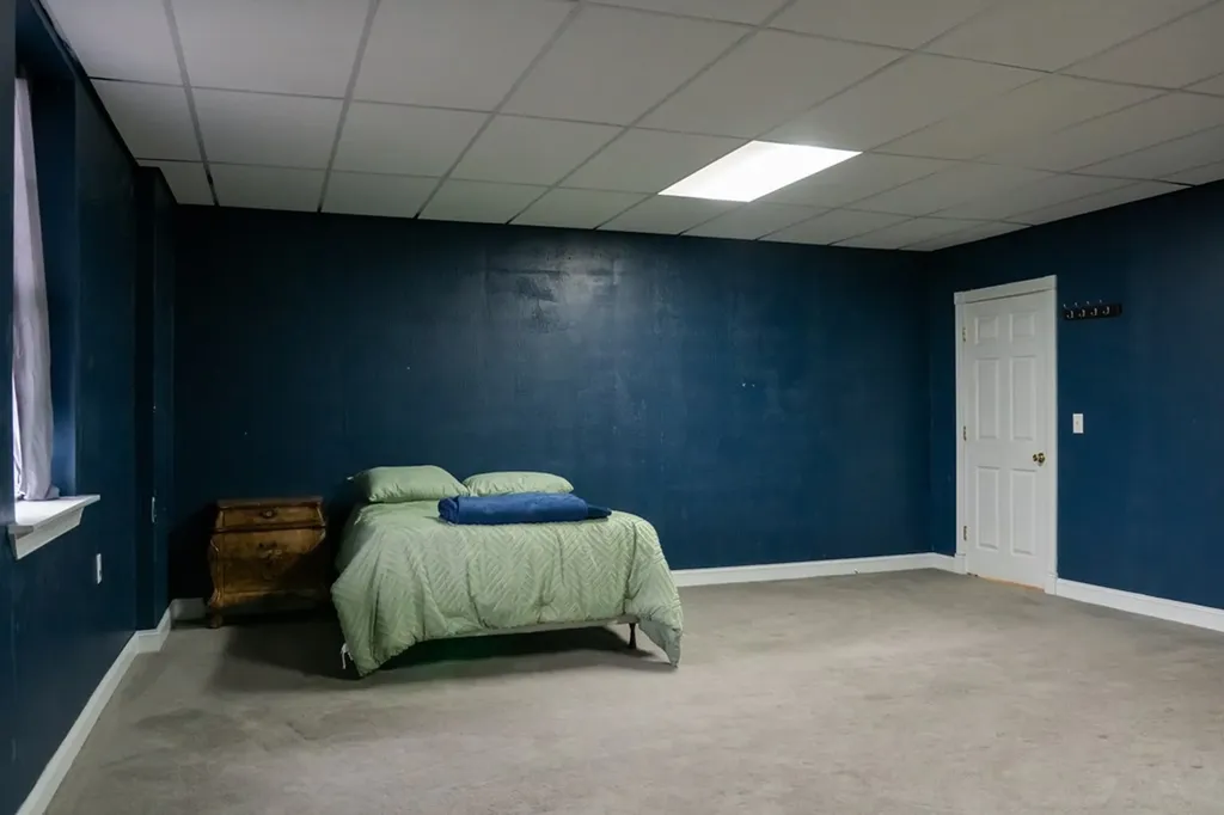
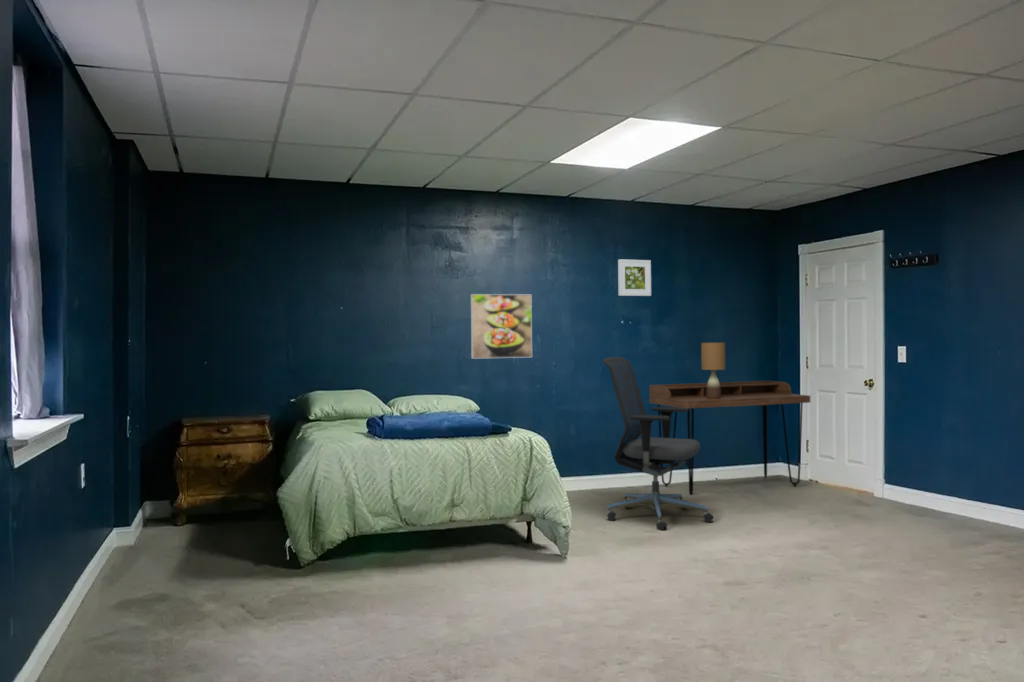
+ desk (728, 406)
+ table lamp (713, 370)
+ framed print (634, 277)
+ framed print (501, 326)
+ office chair (660, 438)
